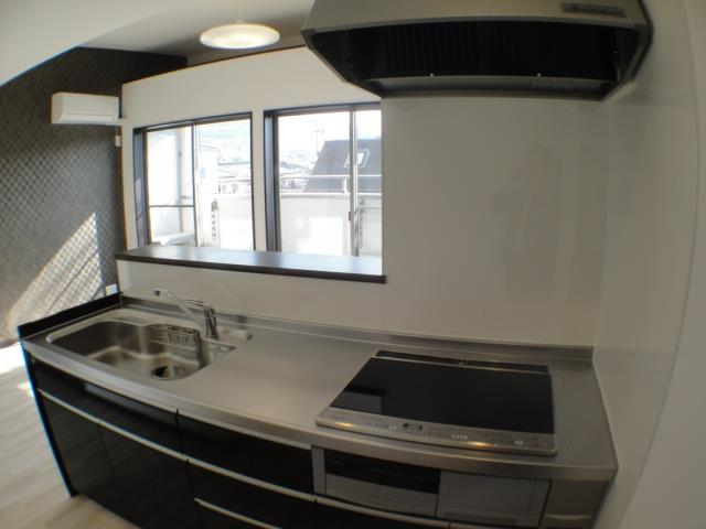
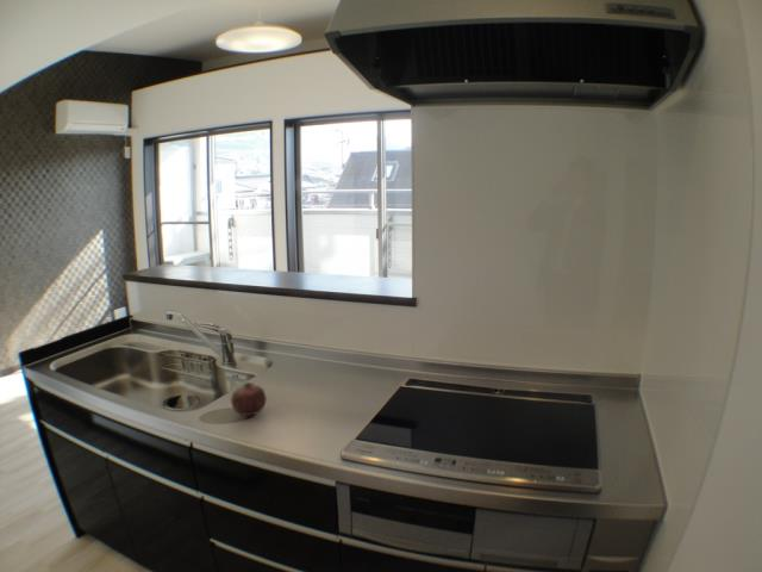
+ fruit (248, 398)
